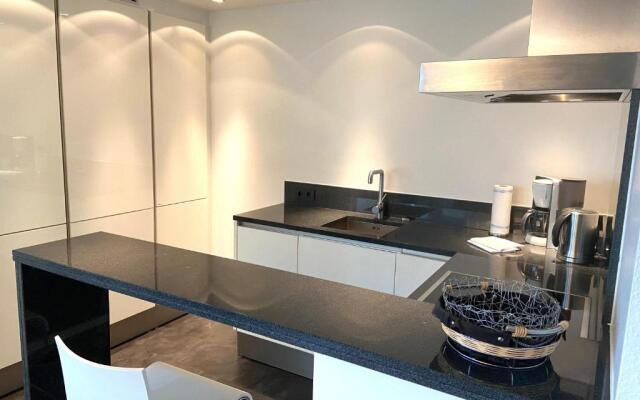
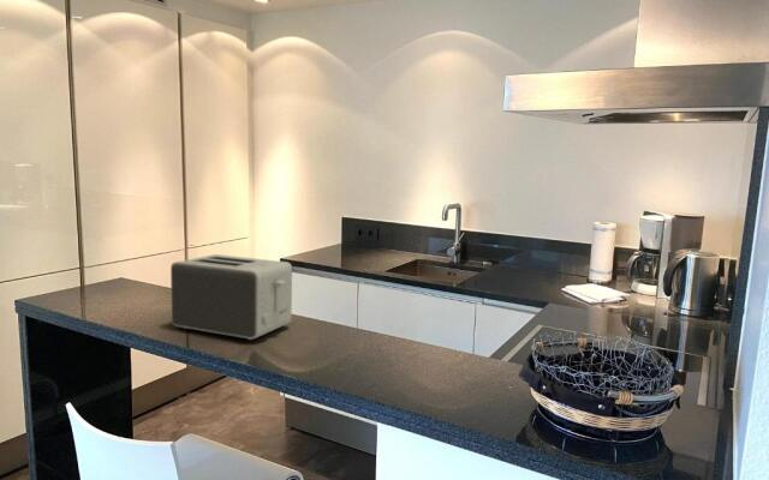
+ toaster (236, 295)
